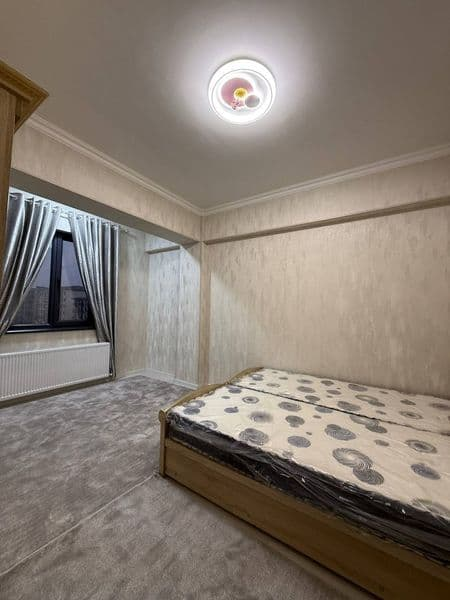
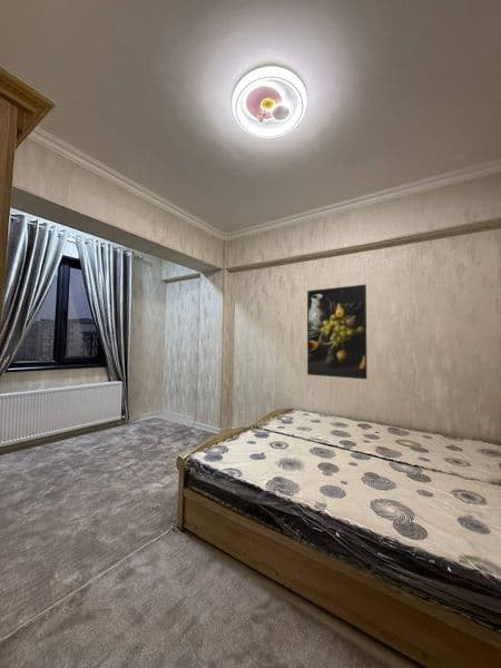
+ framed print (335, 332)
